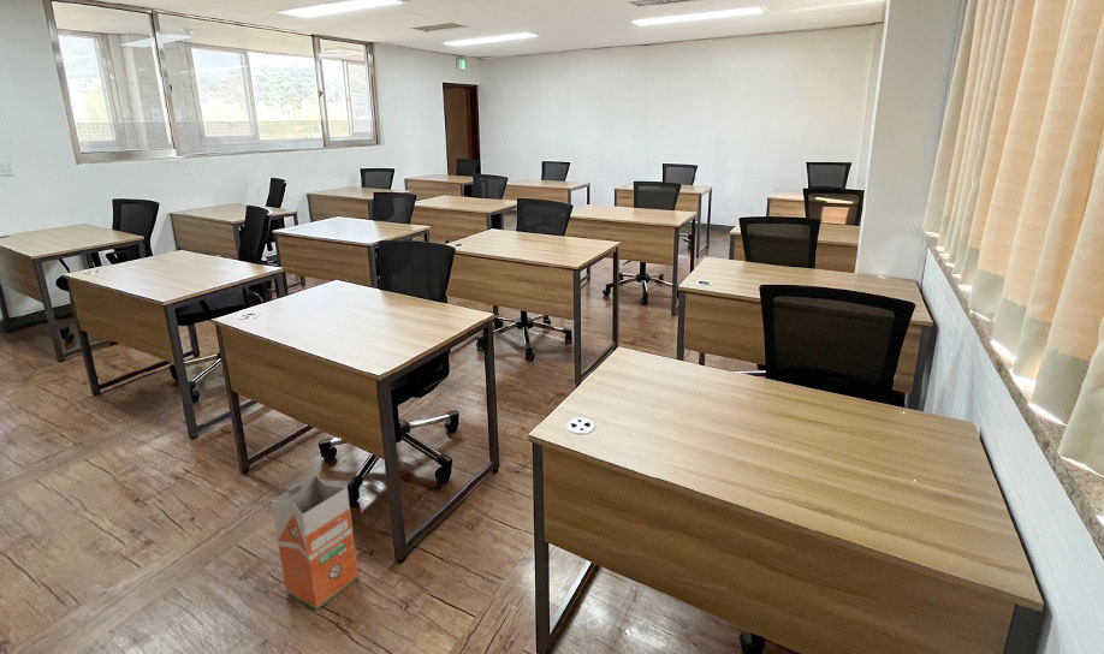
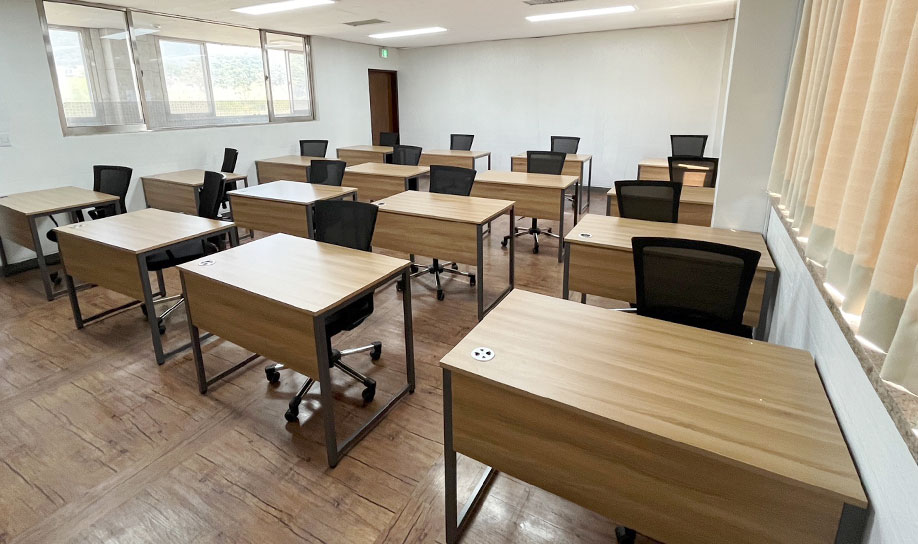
- waste bin (313, 536)
